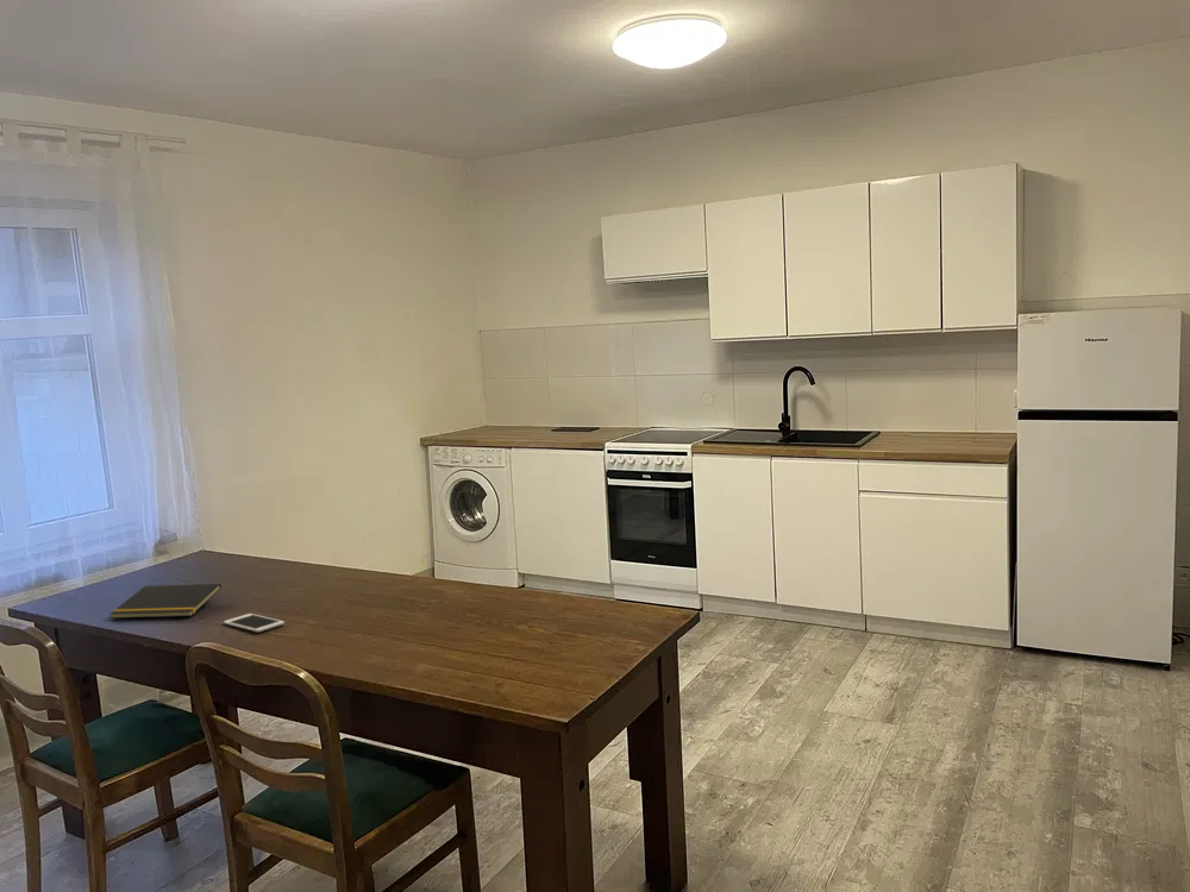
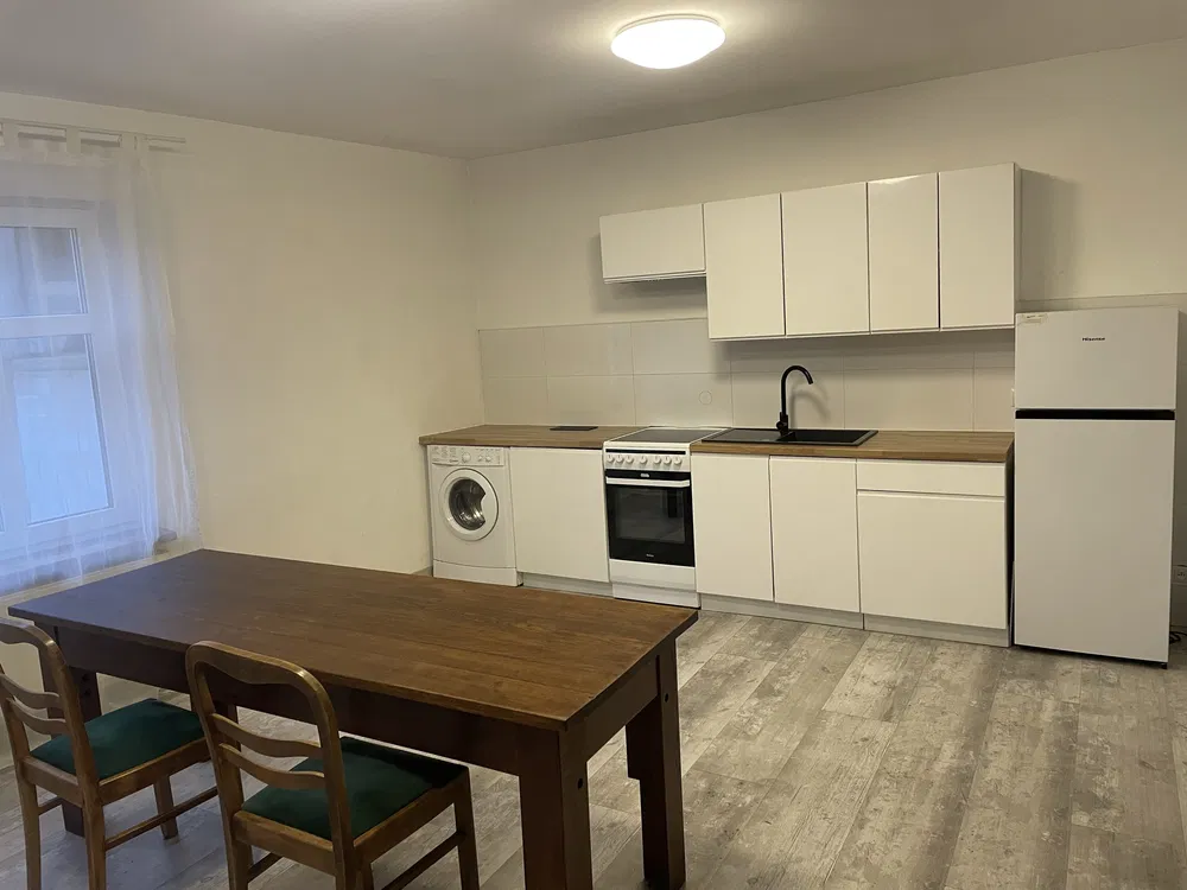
- cell phone (253, 622)
- notepad (167, 599)
